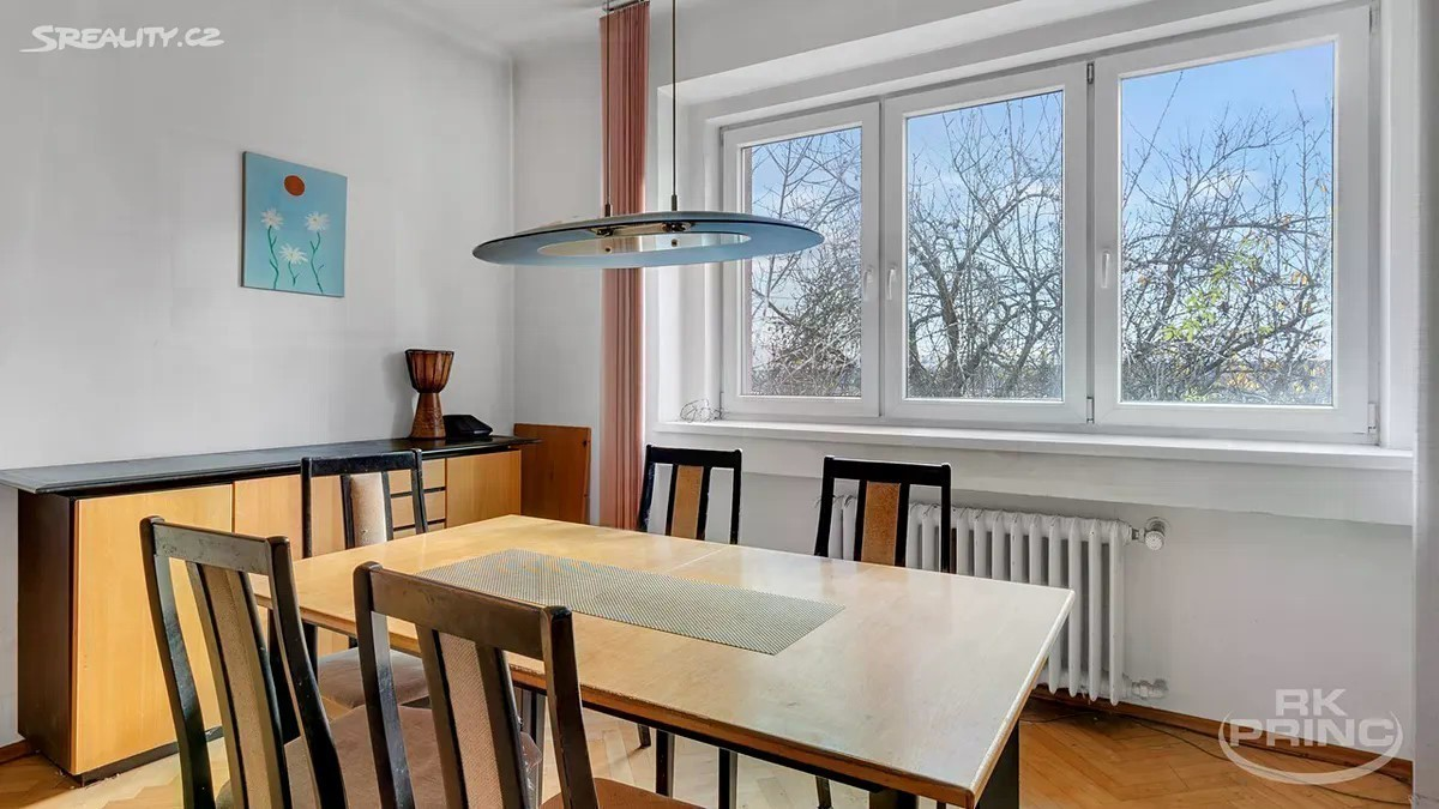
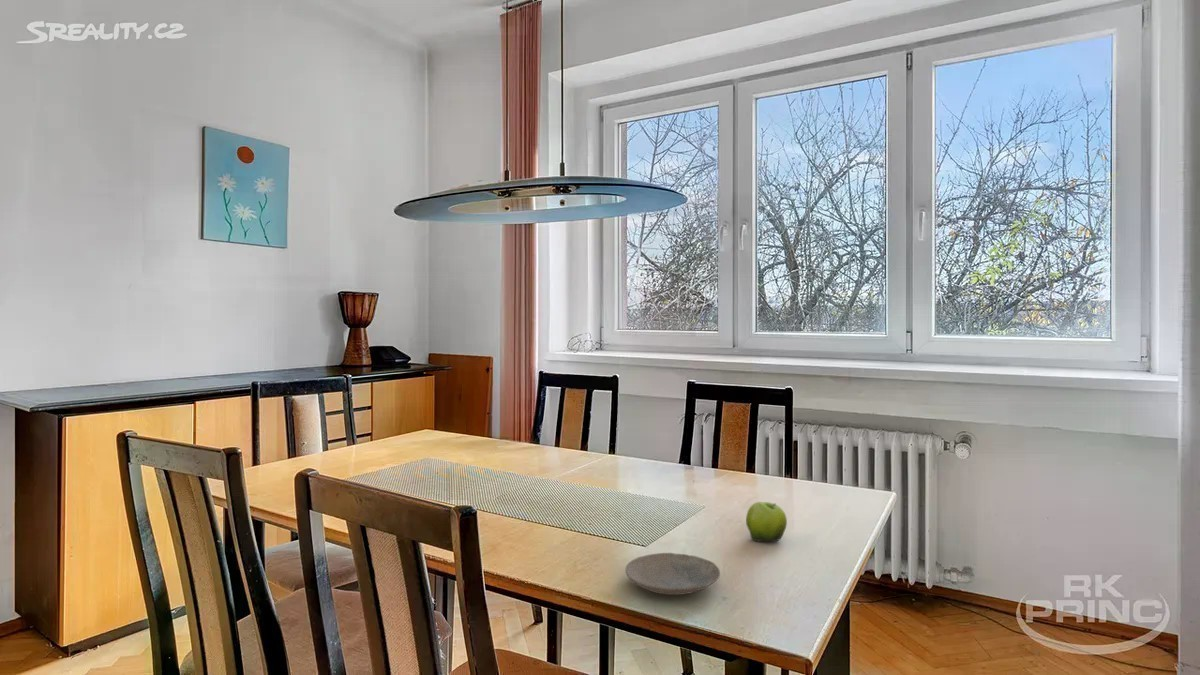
+ plate (672, 577)
+ fruit (766, 520)
